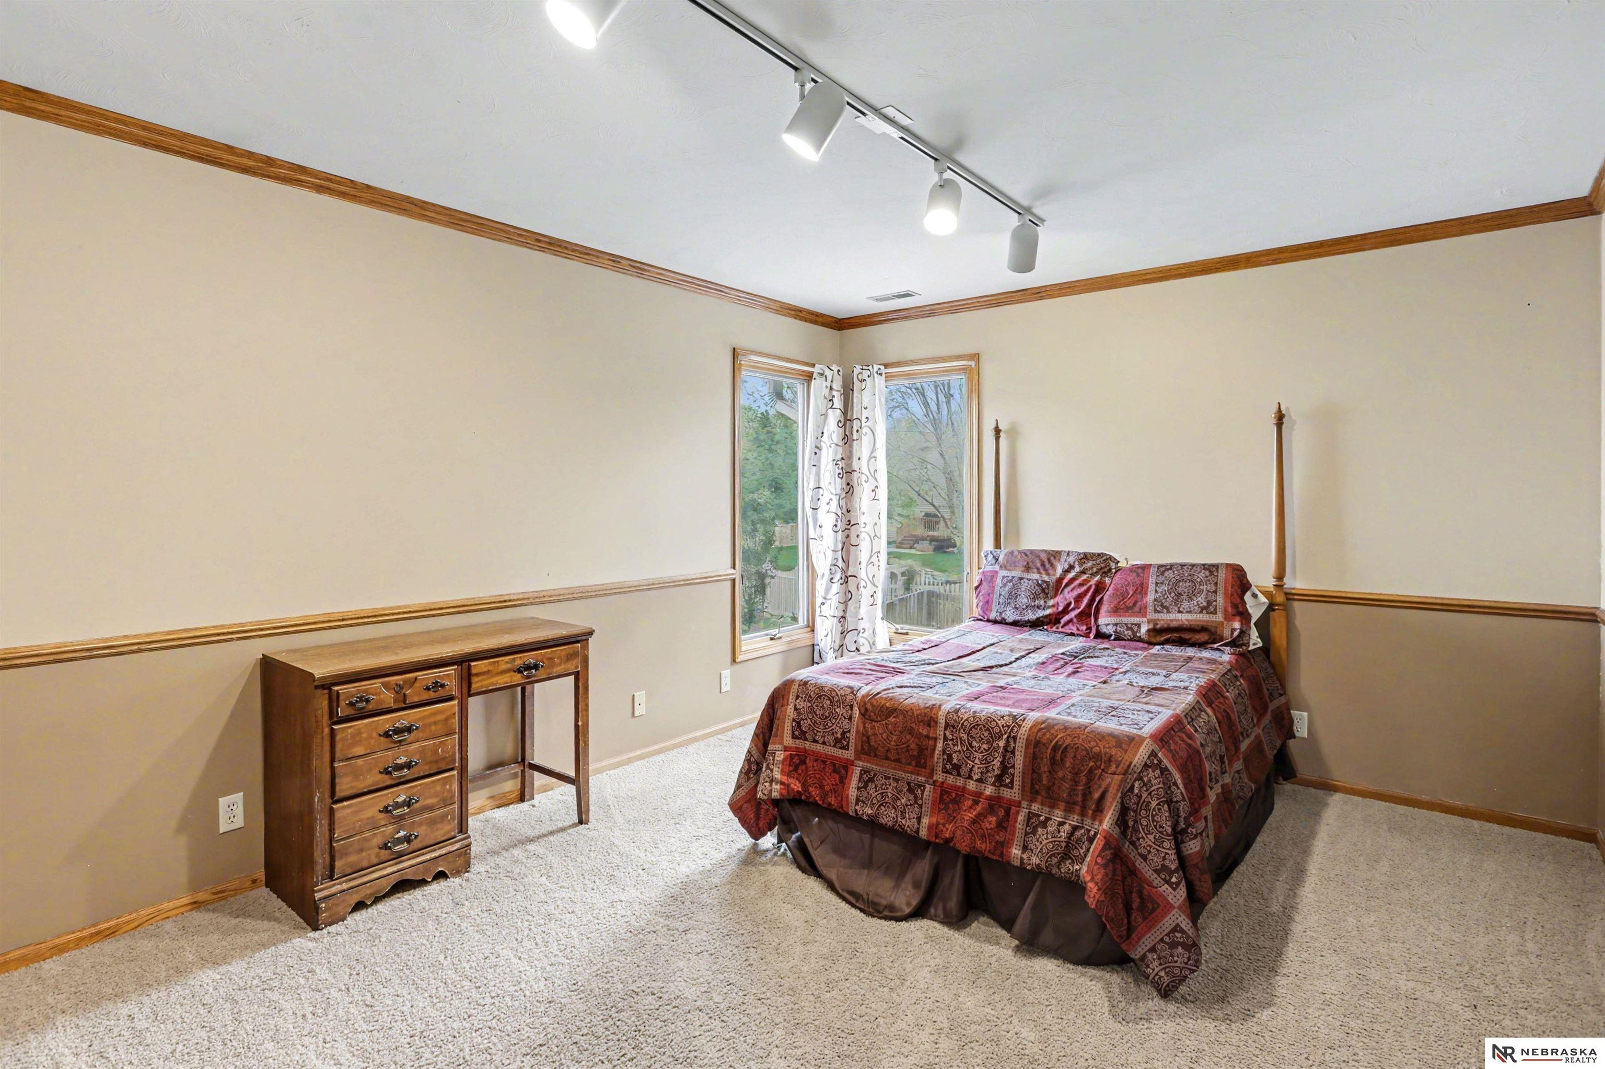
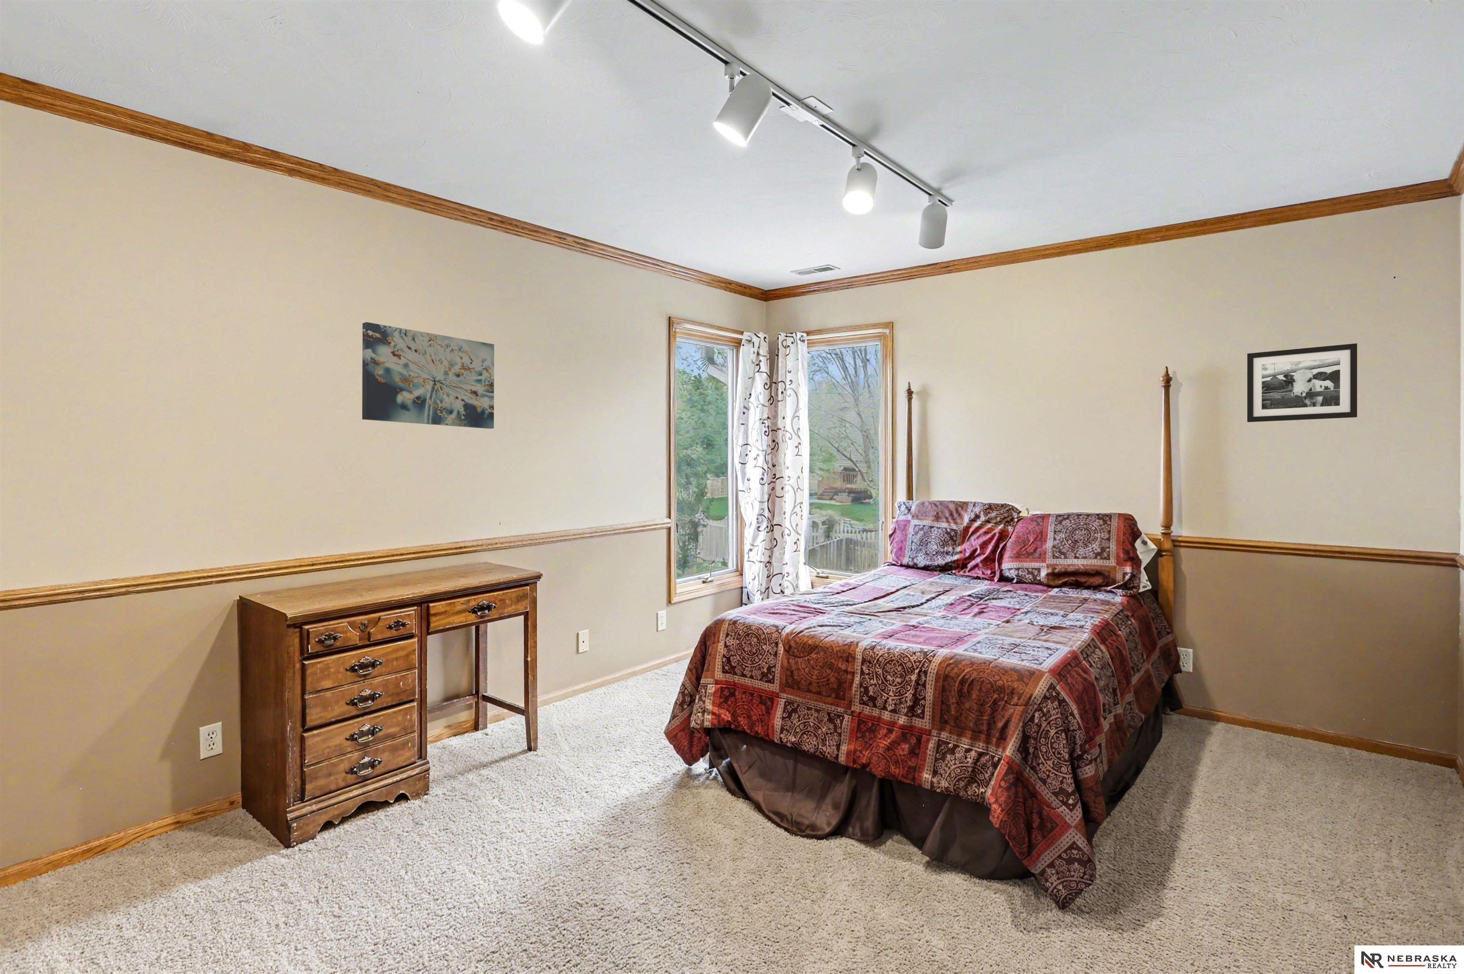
+ wall art (432, 379)
+ picture frame (1300, 384)
